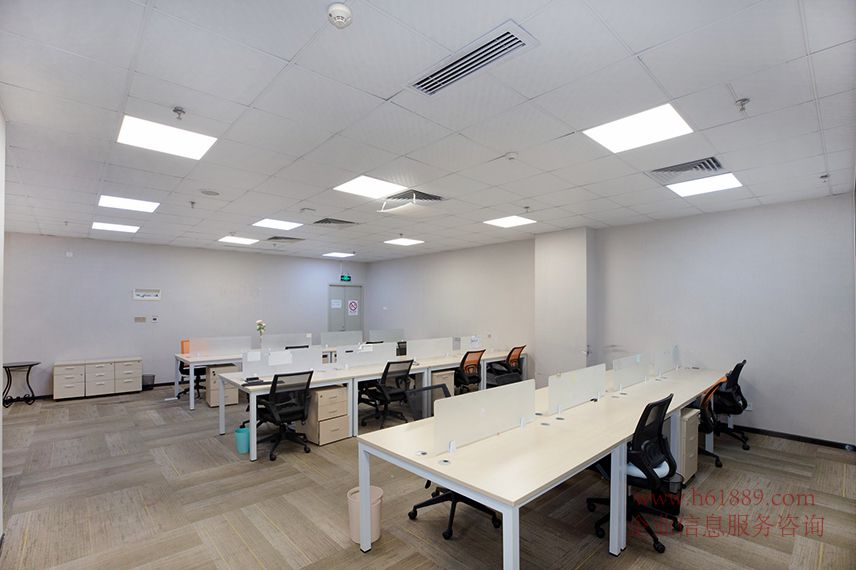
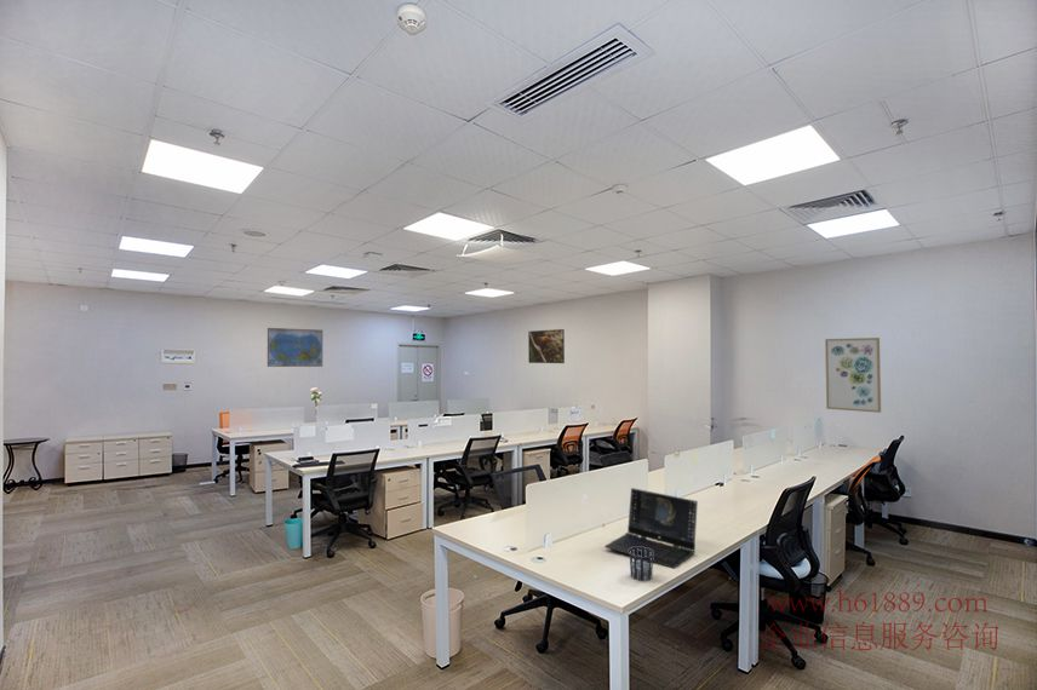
+ cup (641, 563)
+ wall art (852, 374)
+ world map (296, 347)
+ laptop computer (651, 525)
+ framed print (545, 346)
